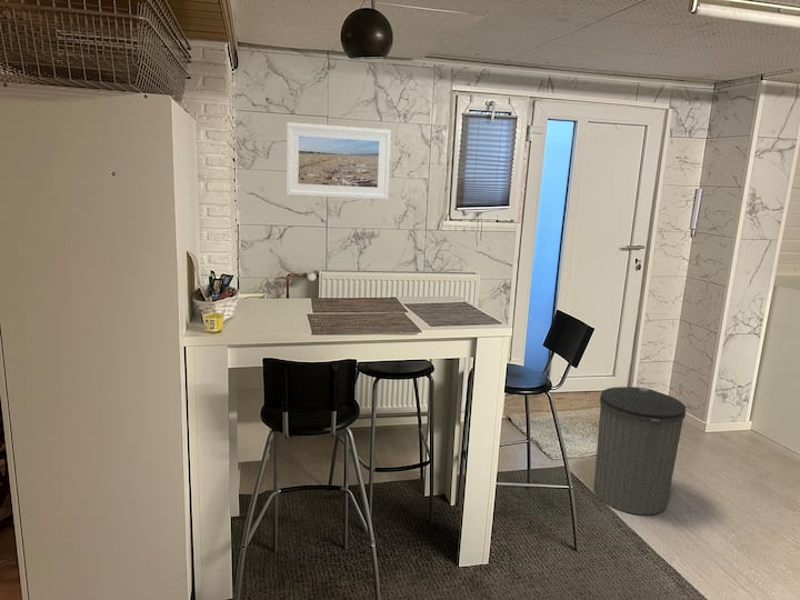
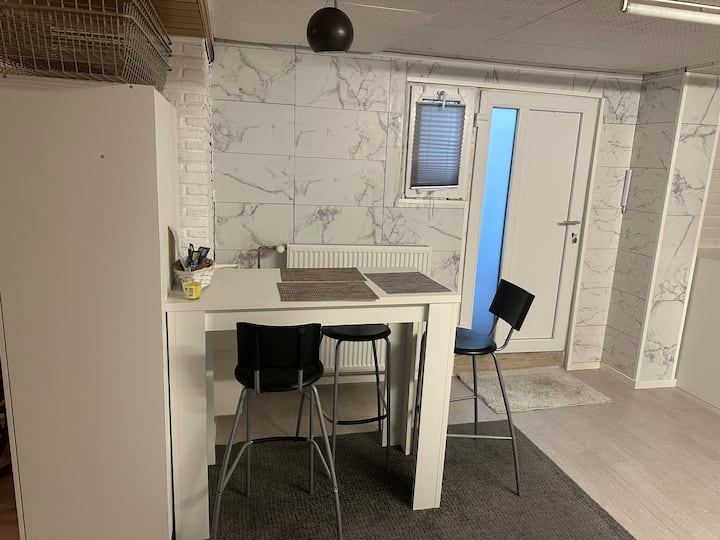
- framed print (339, 162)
- trash can (636, 443)
